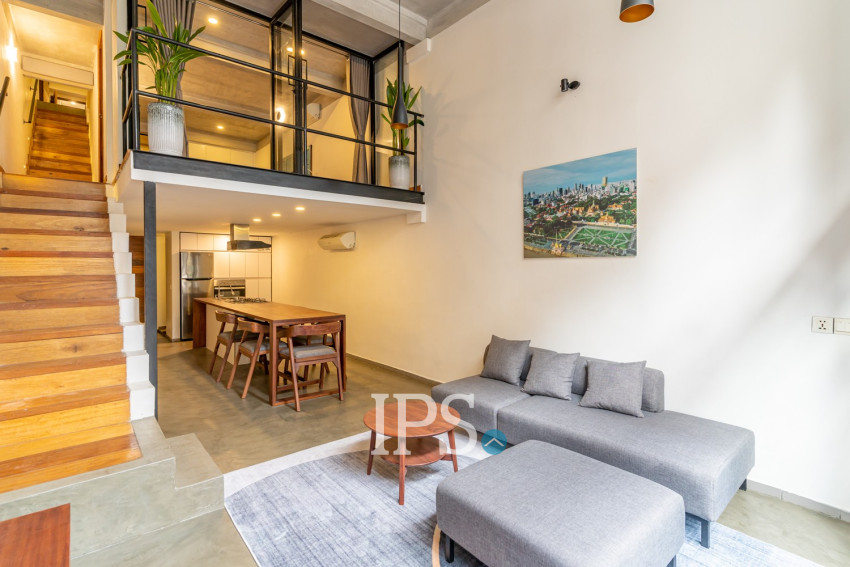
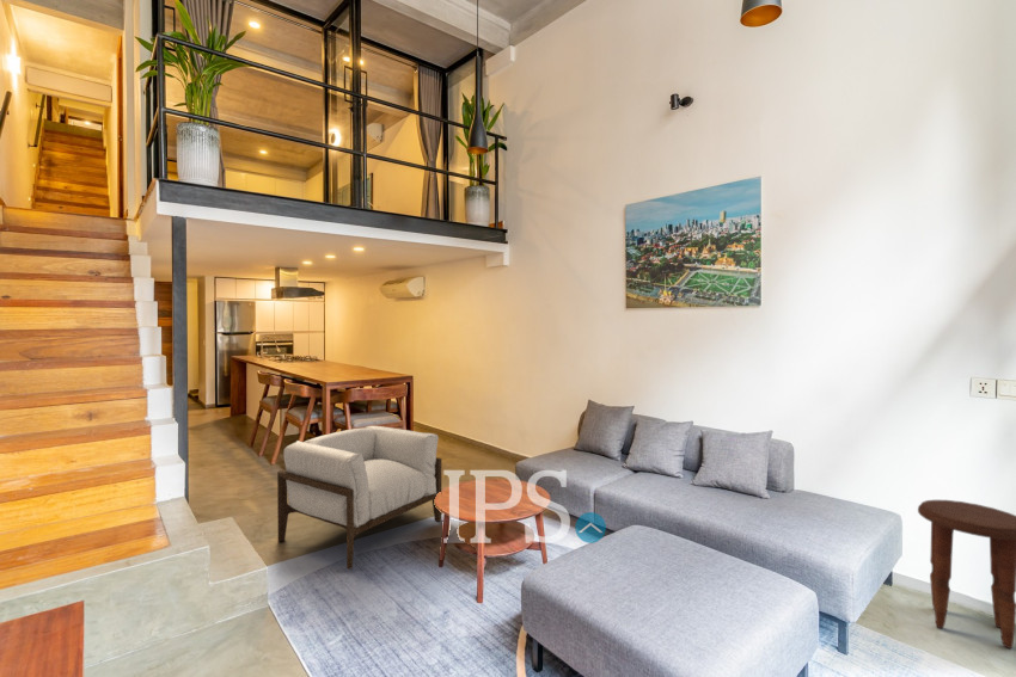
+ side table (991, 570)
+ armchair (363, 482)
